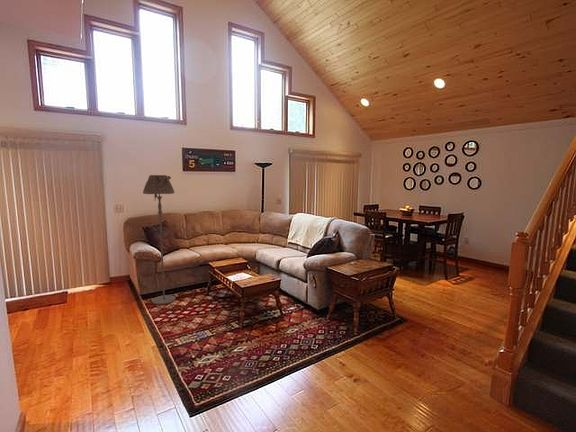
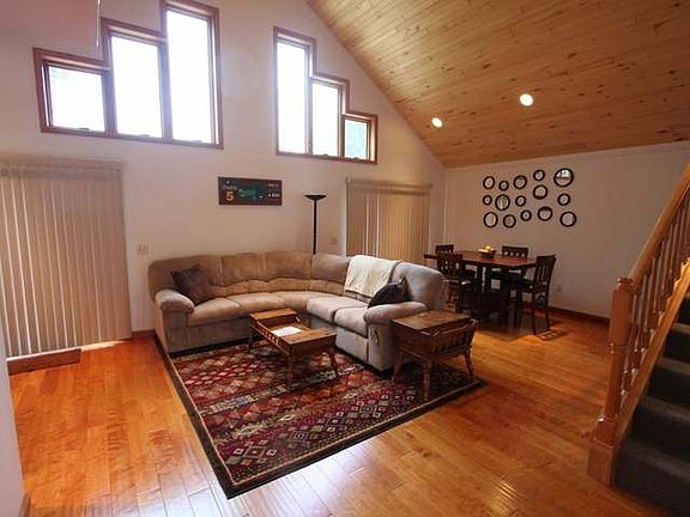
- floor lamp (161, 239)
